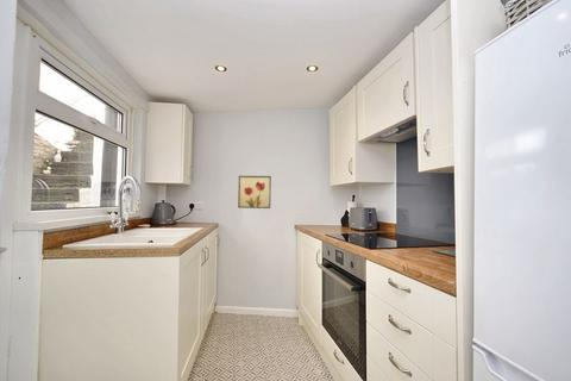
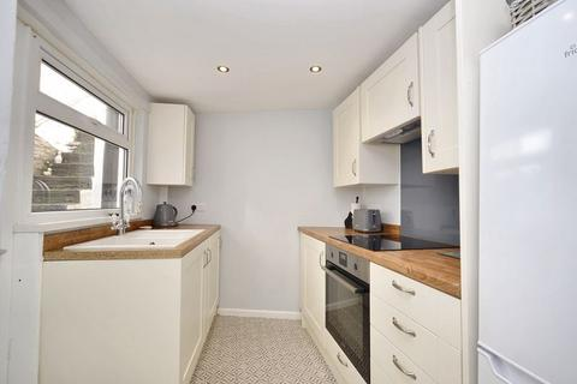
- wall art (255, 192)
